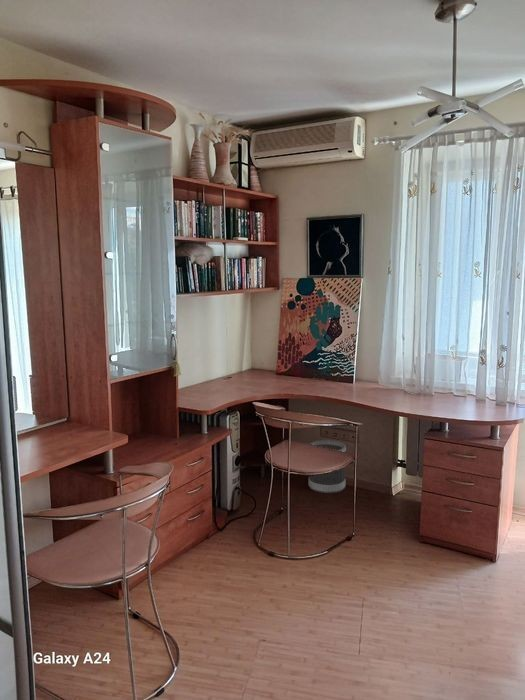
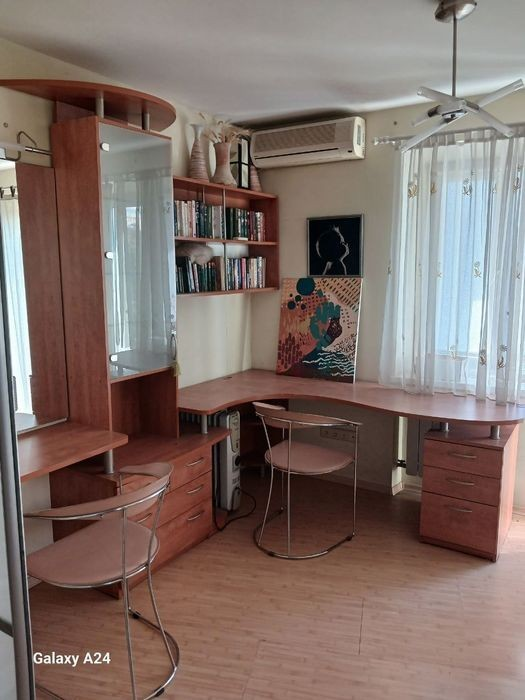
- wastebasket (329, 473)
